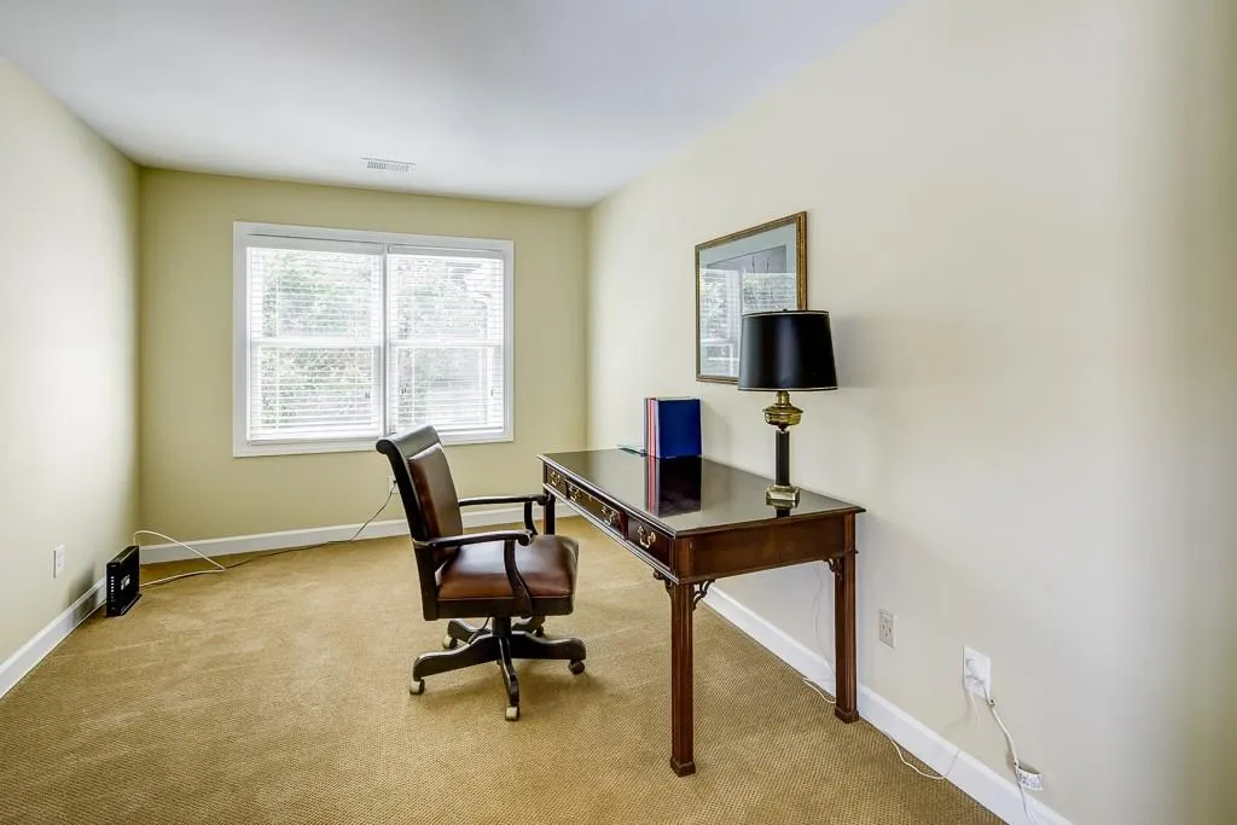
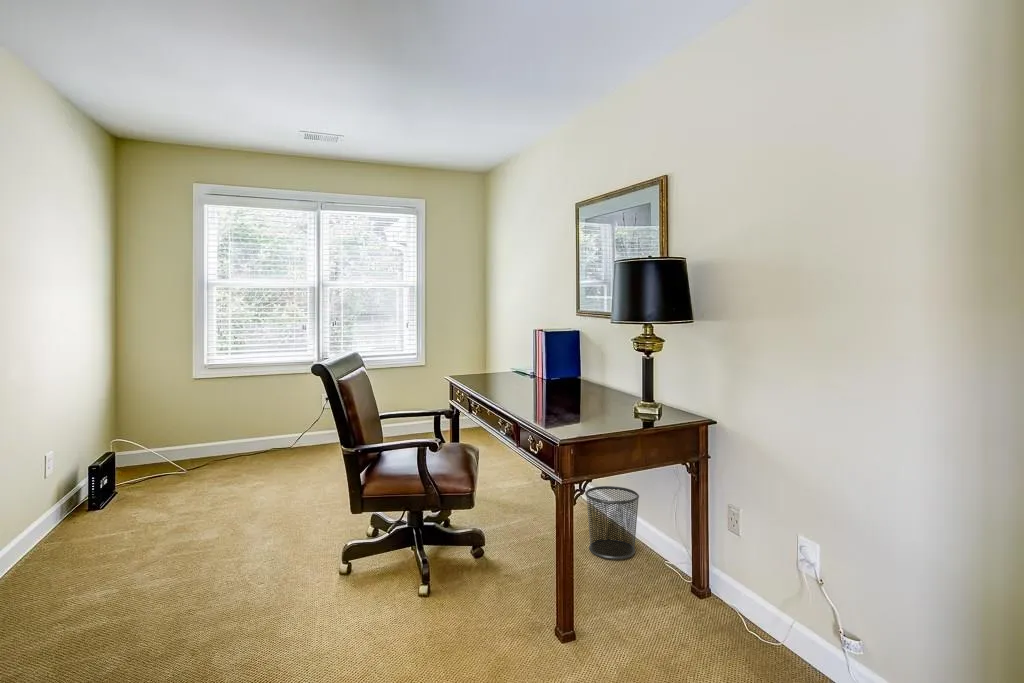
+ waste bin (611, 521)
